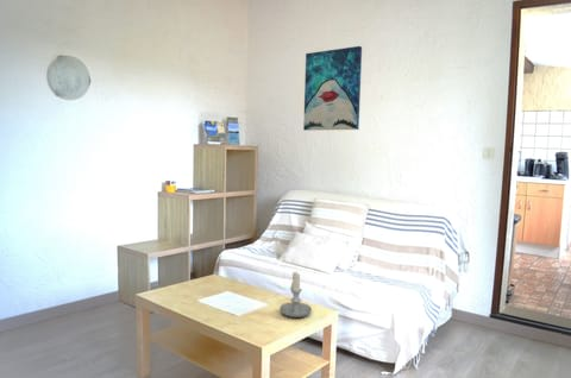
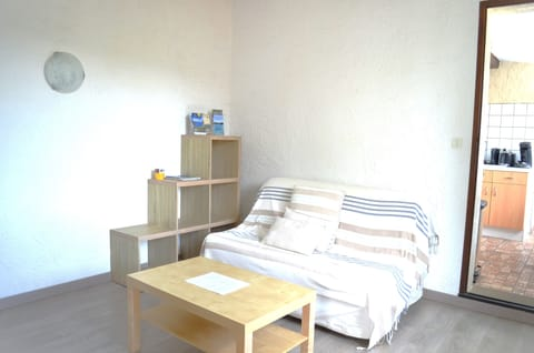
- wall art (331, 90)
- candle (296, 292)
